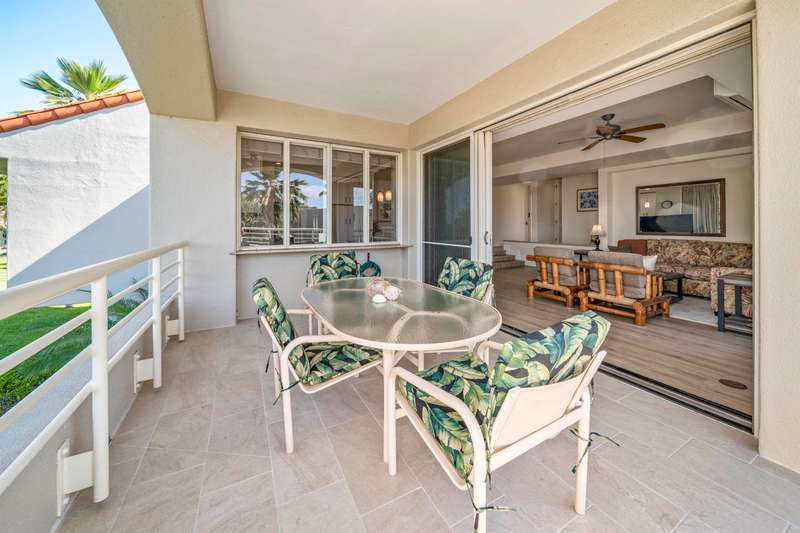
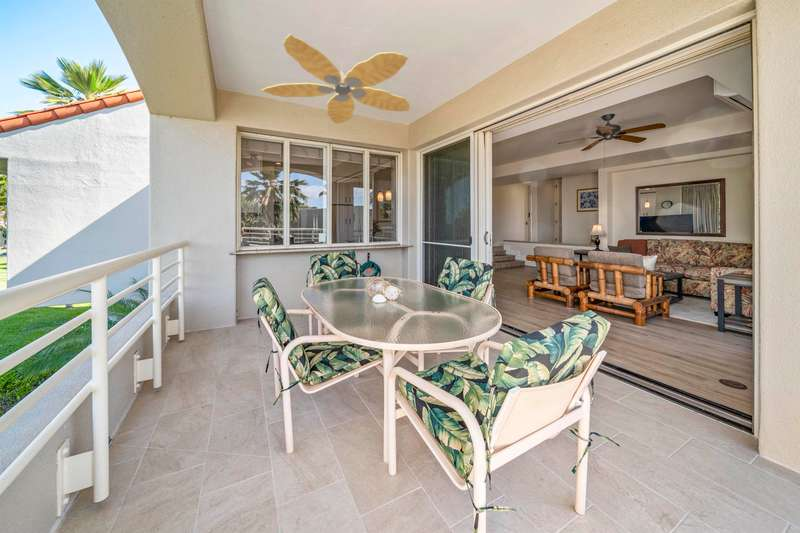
+ ceiling fan (339, 80)
